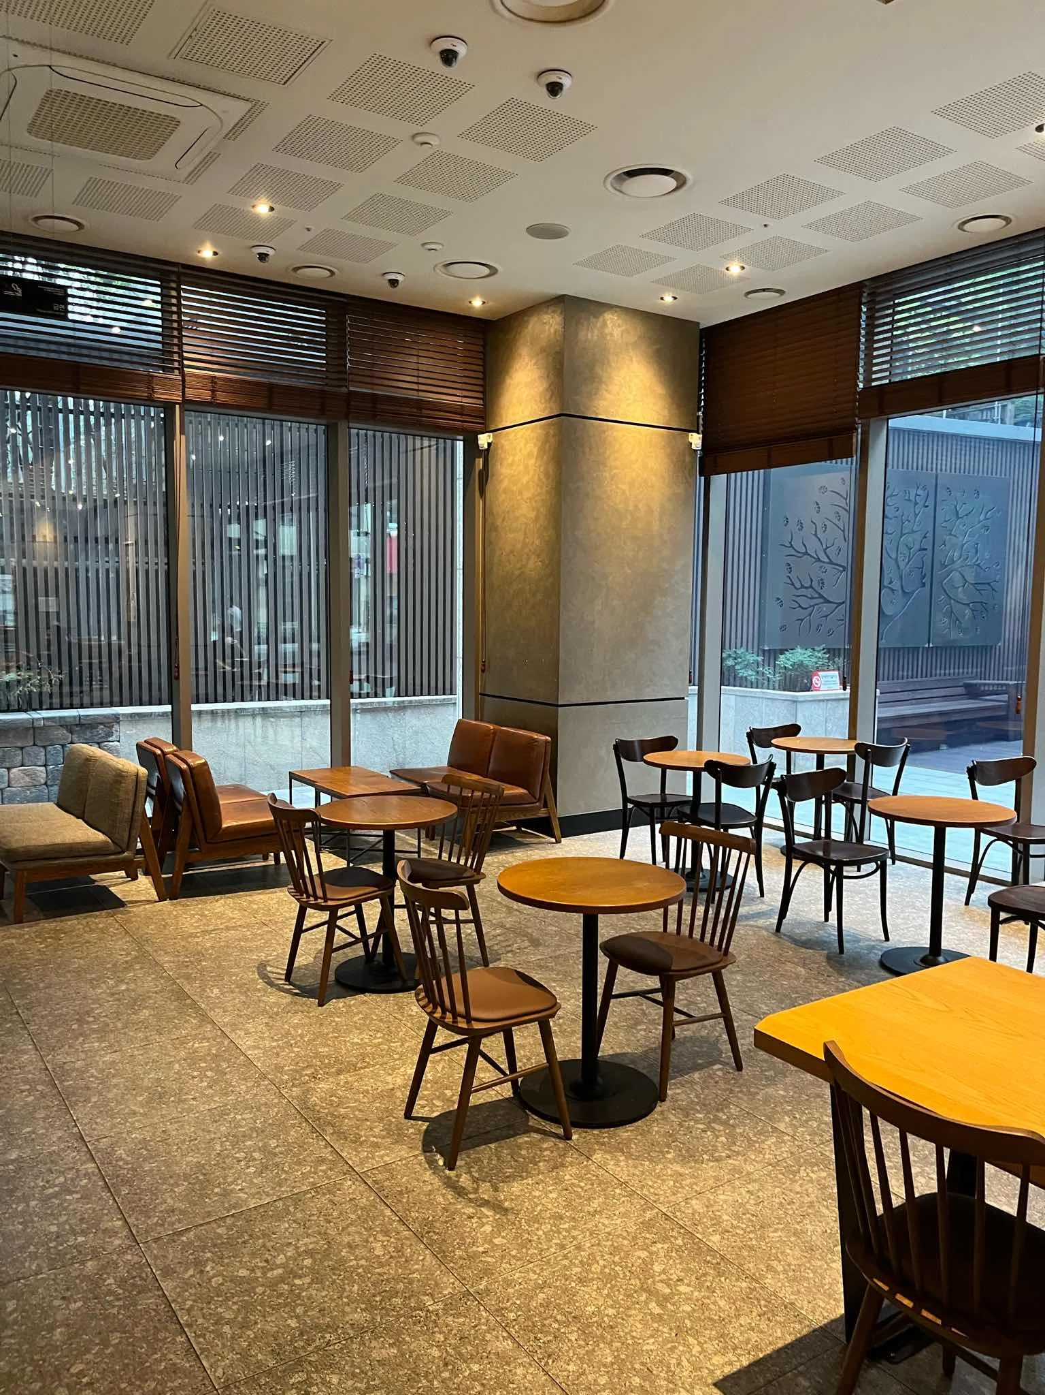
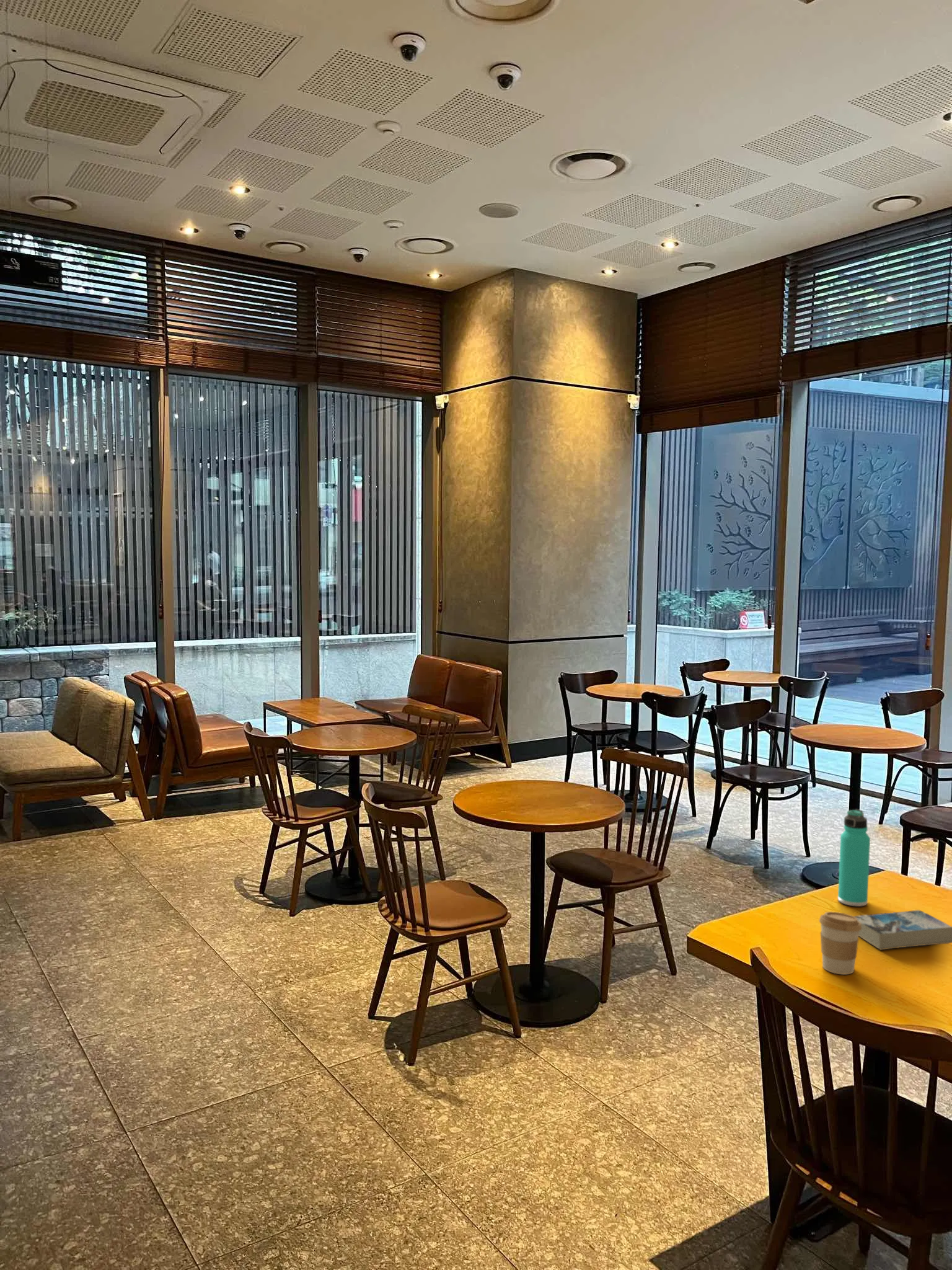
+ coffee cup (839, 941)
+ thermos bottle (854, 856)
+ book (900, 928)
